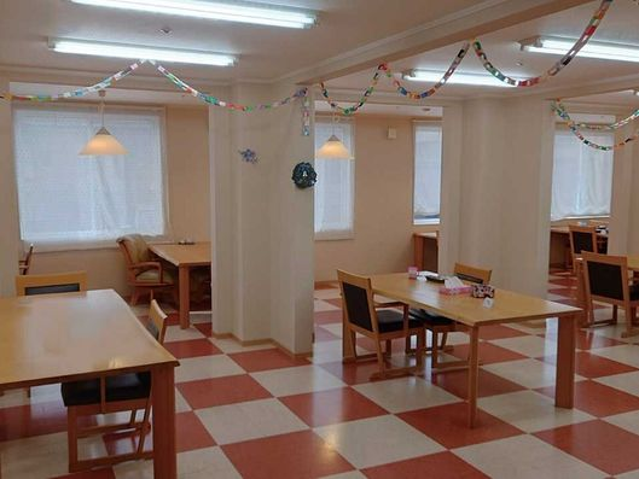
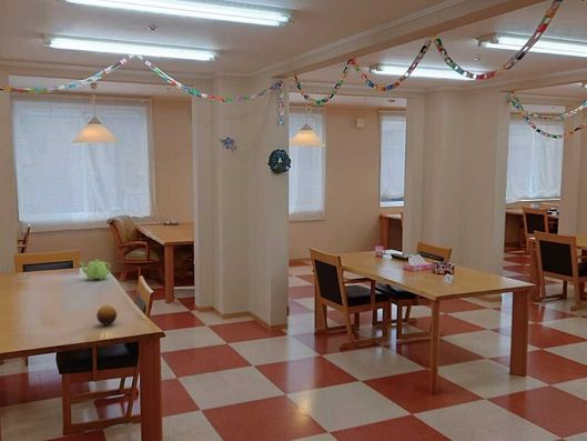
+ fruit (107, 314)
+ teapot (94, 269)
